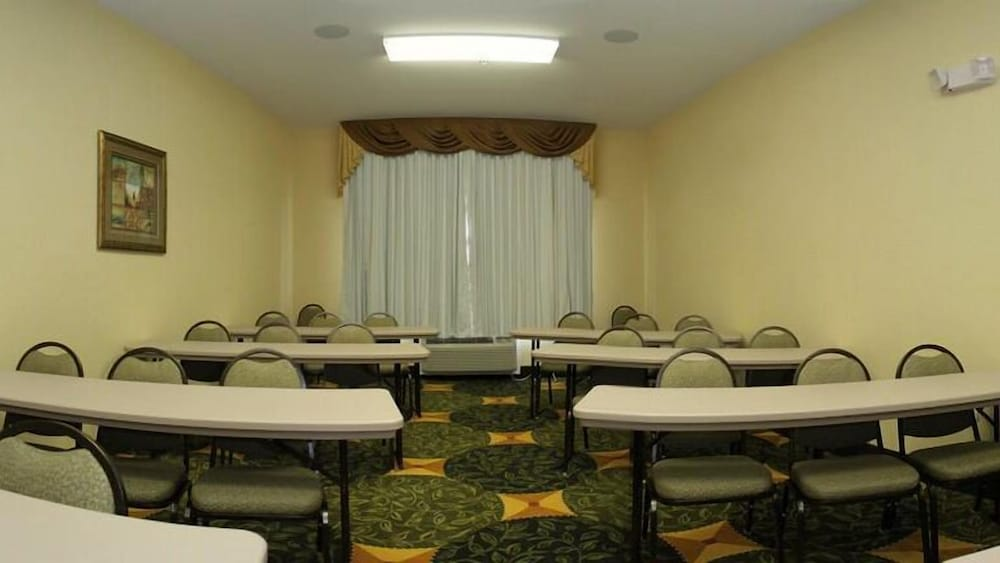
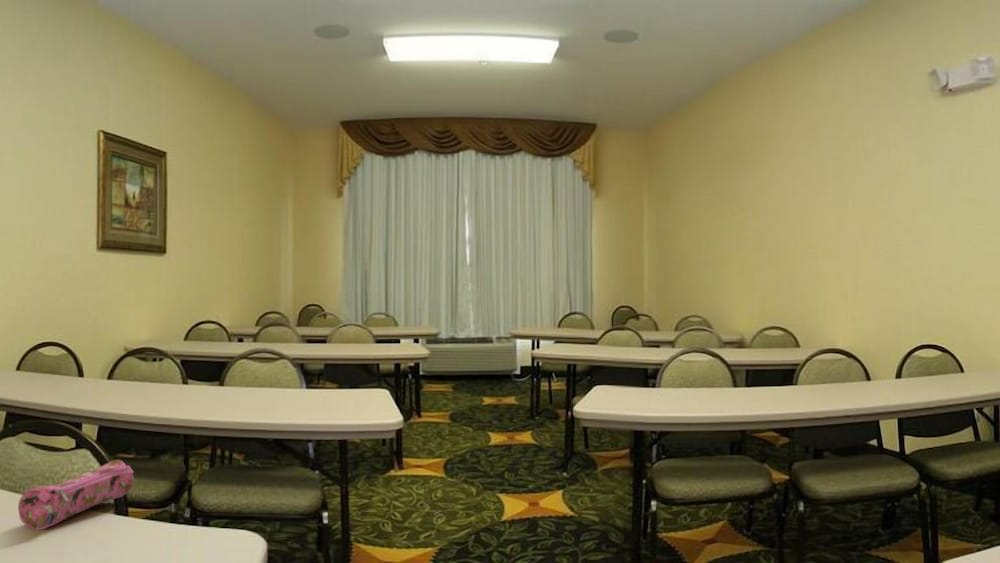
+ pencil case (80, 492)
